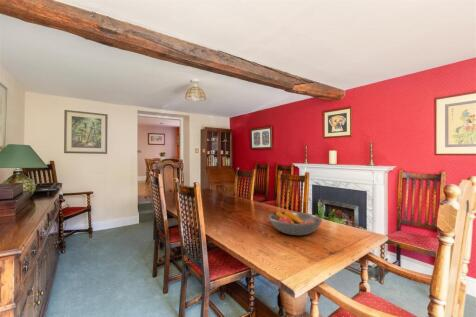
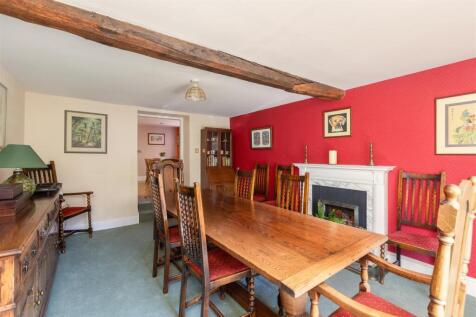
- fruit bowl (294, 222)
